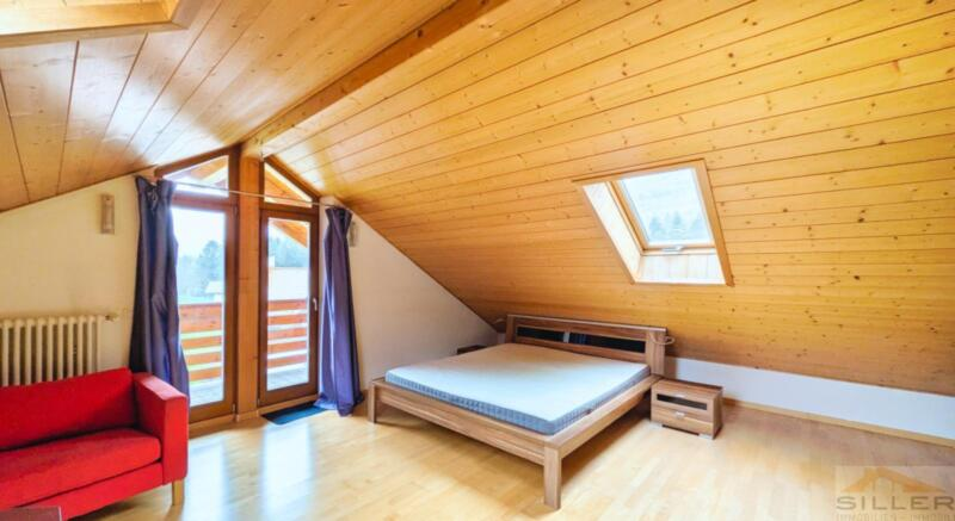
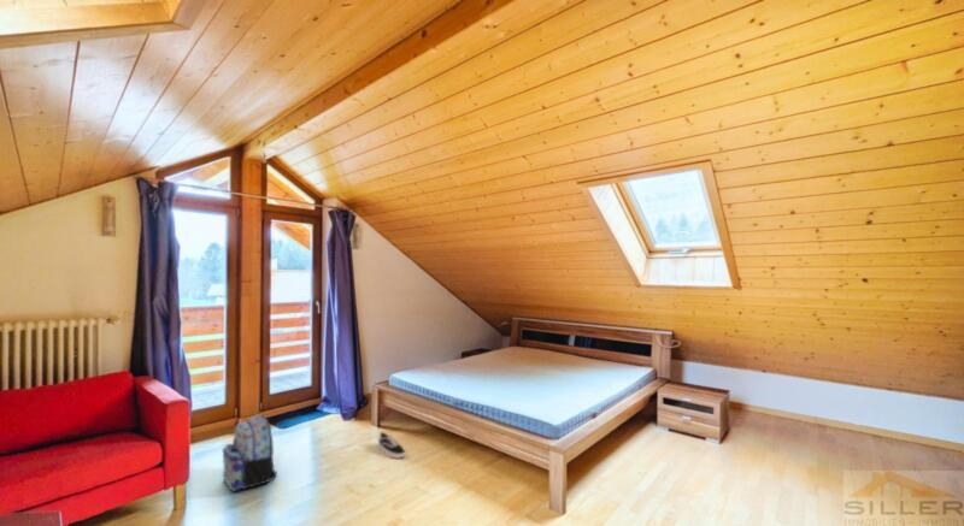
+ backpack (248, 449)
+ shoe (390, 444)
